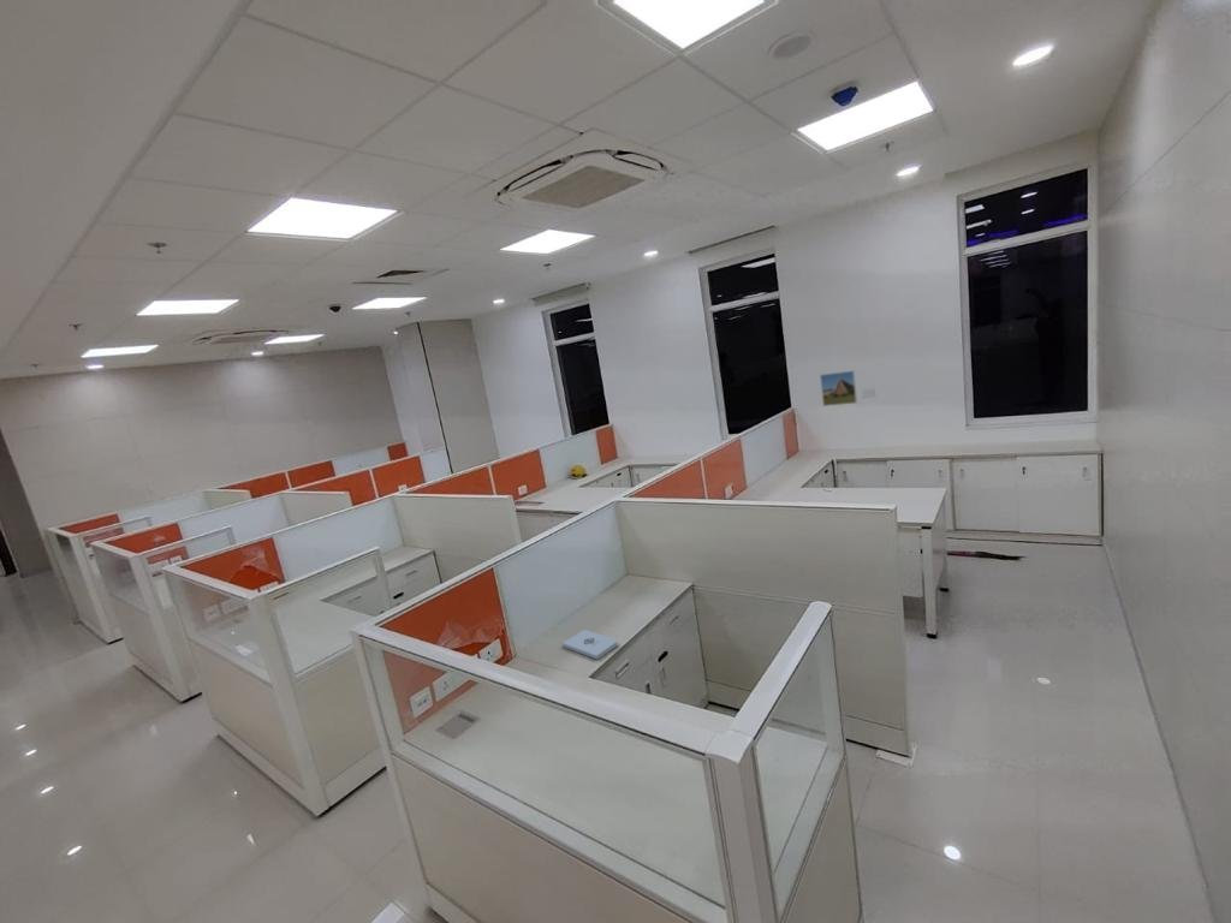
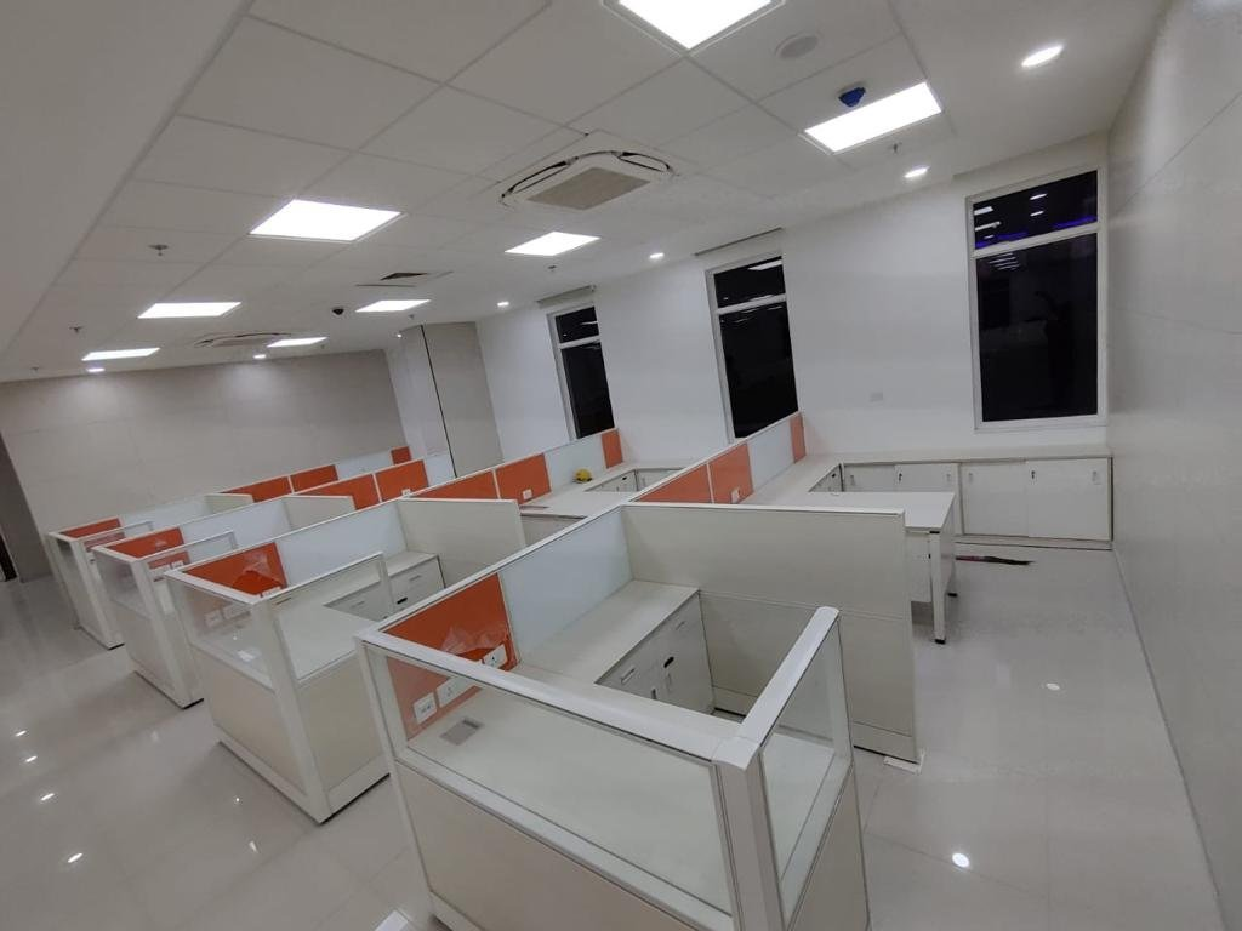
- notepad (590, 643)
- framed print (838, 388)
